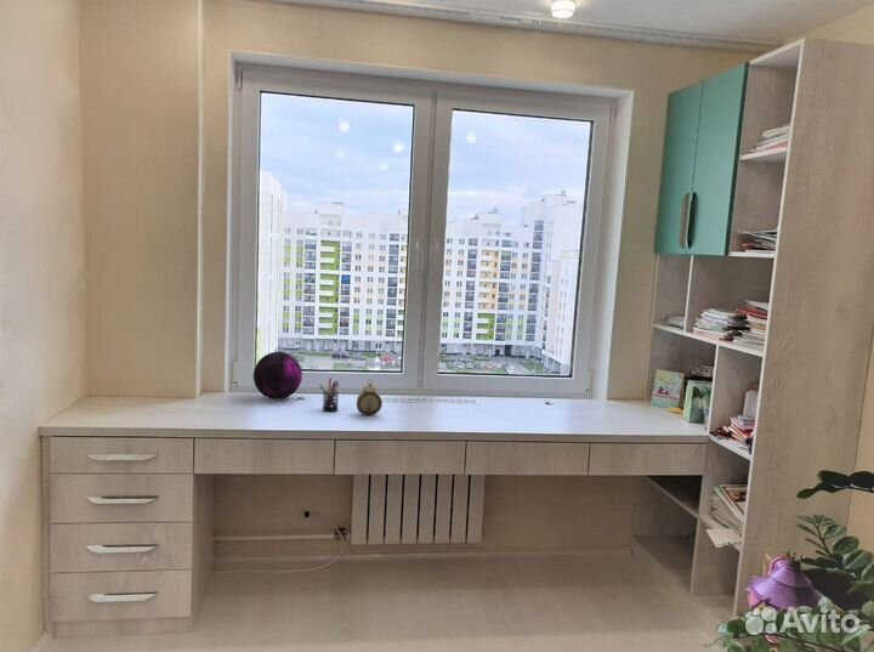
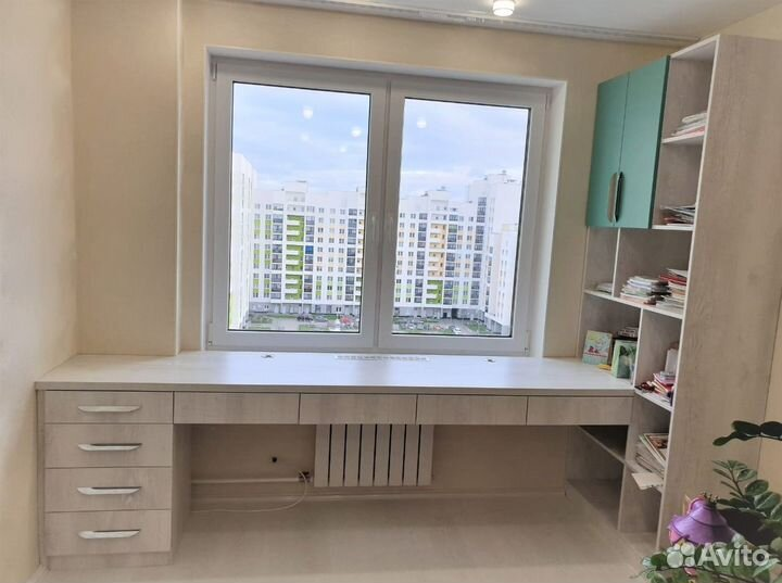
- pen holder (328, 393)
- decorative orb (278, 375)
- alarm clock (369, 396)
